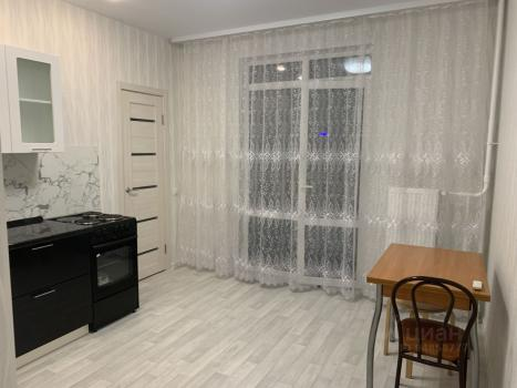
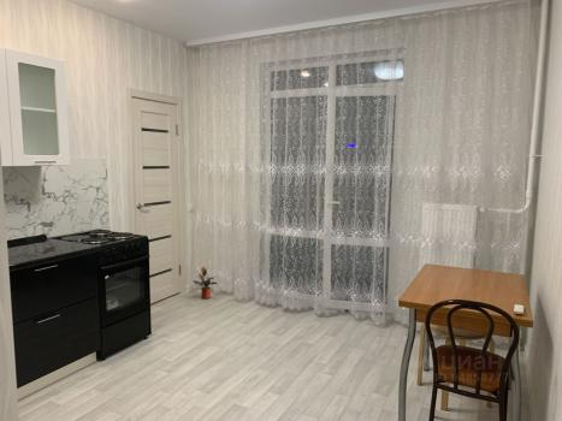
+ potted plant (205, 283)
